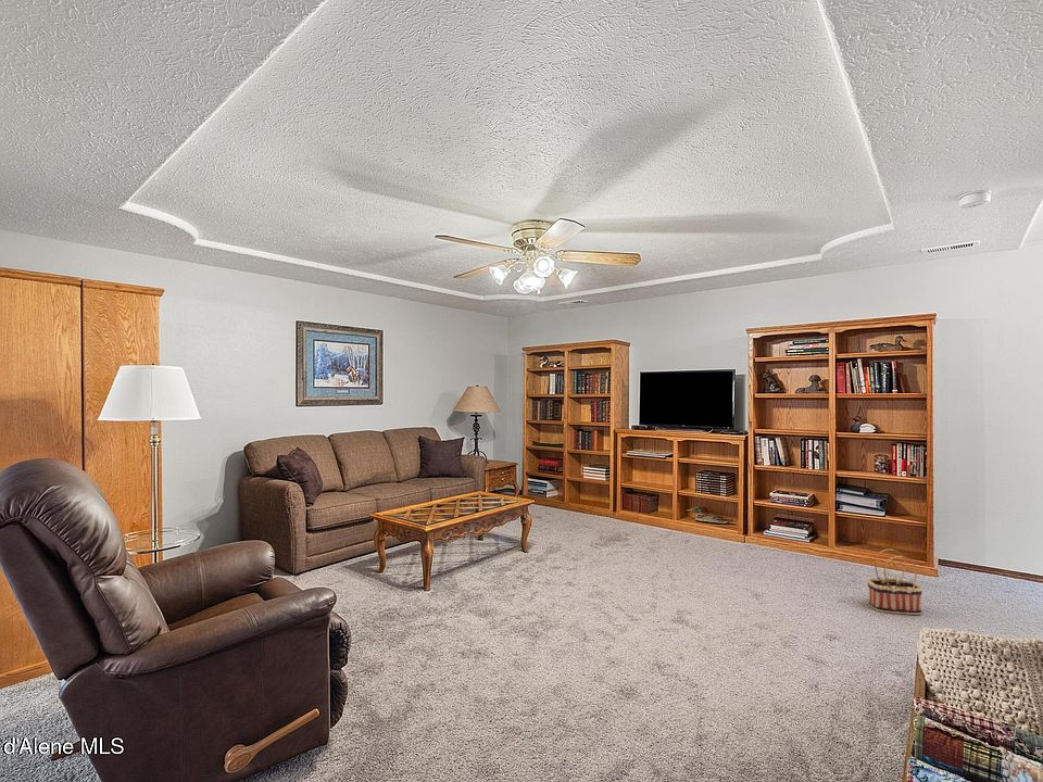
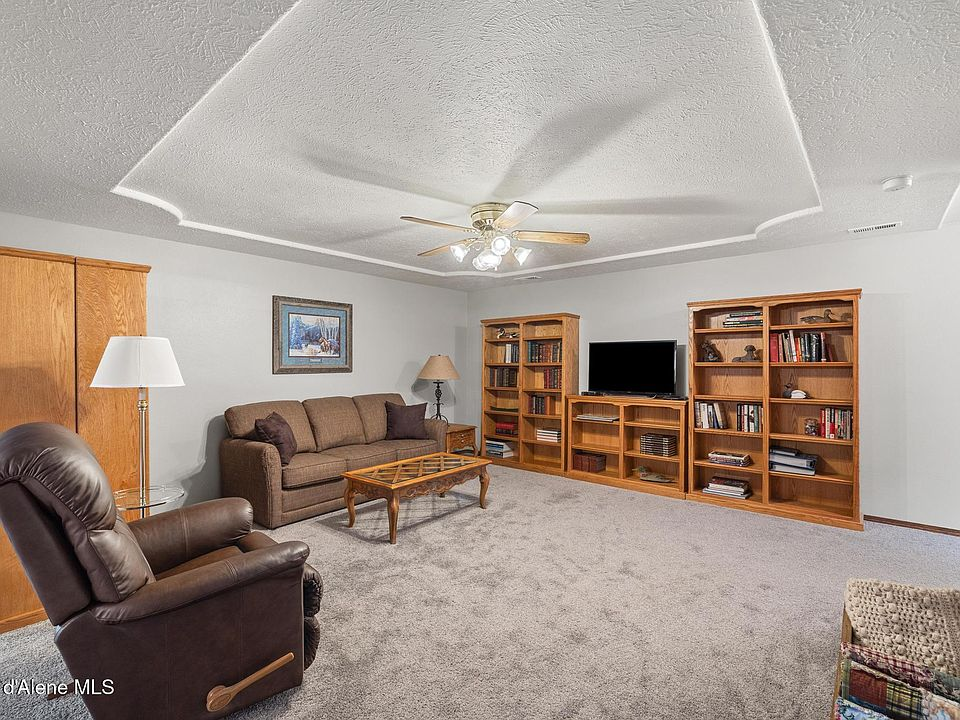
- basket (894, 580)
